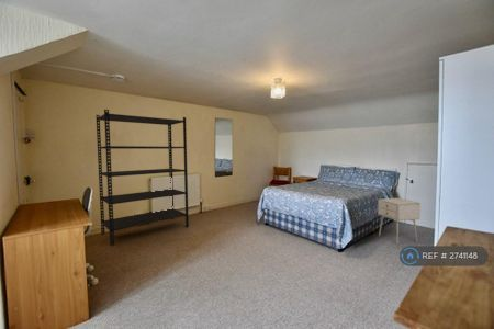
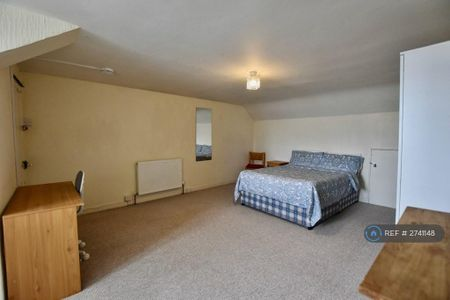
- nightstand (396, 219)
- shelving unit (145, 173)
